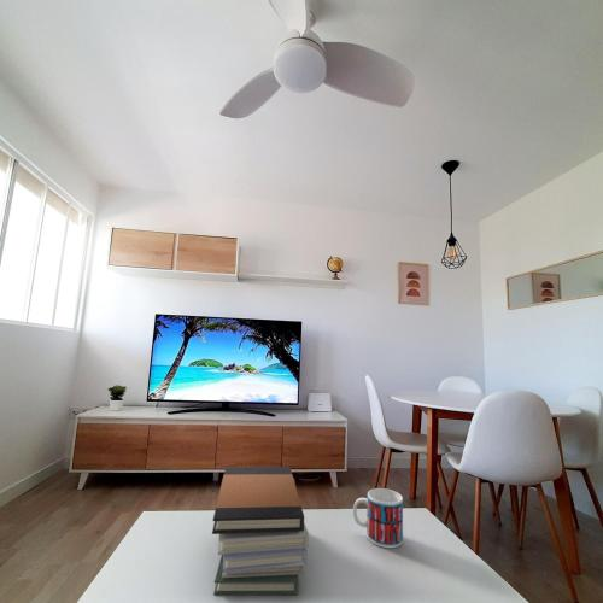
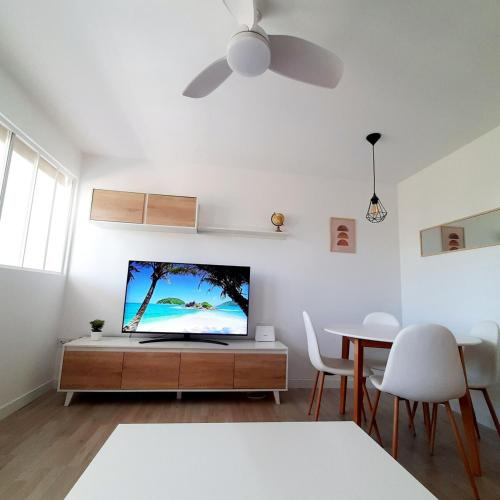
- mug (377, 515)
- book stack (258, 521)
